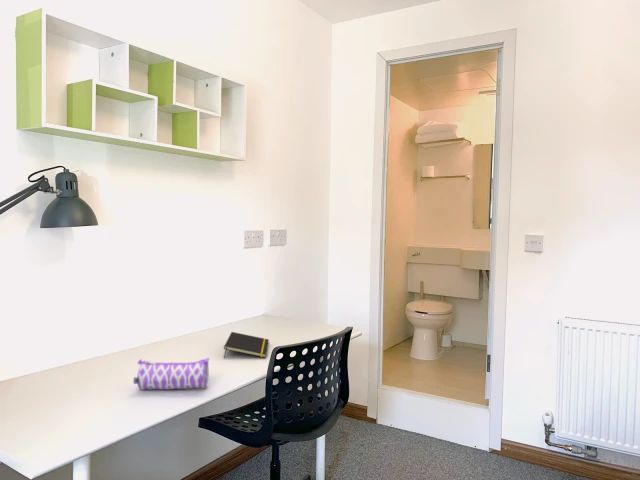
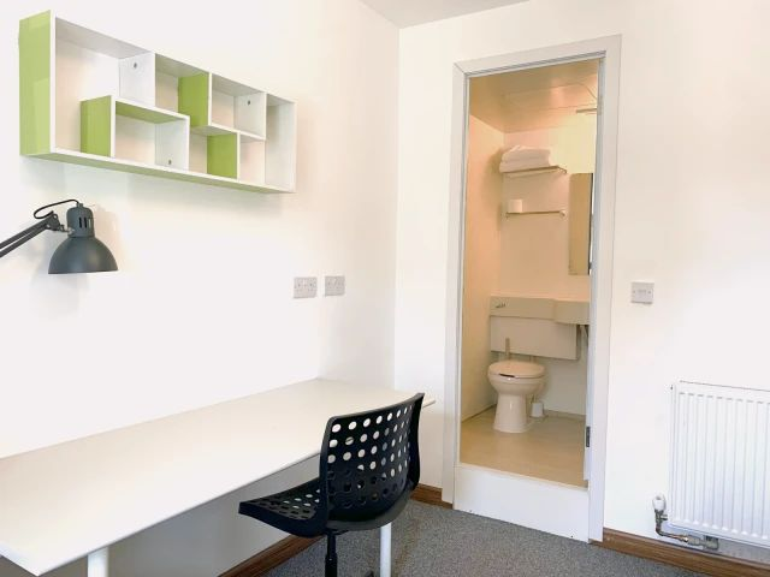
- notepad (247, 343)
- pencil case (173, 373)
